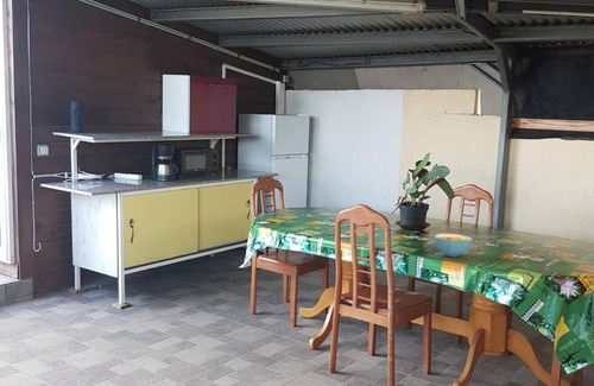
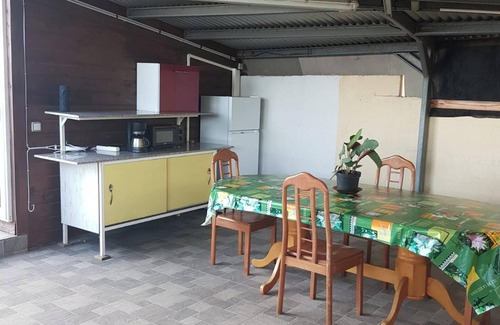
- cereal bowl (453, 246)
